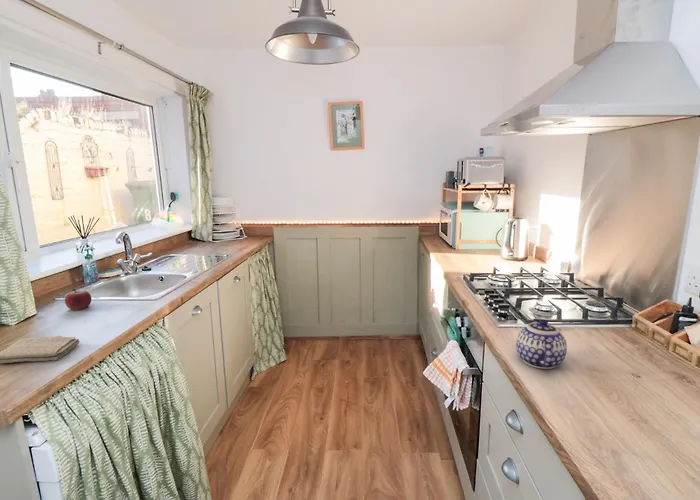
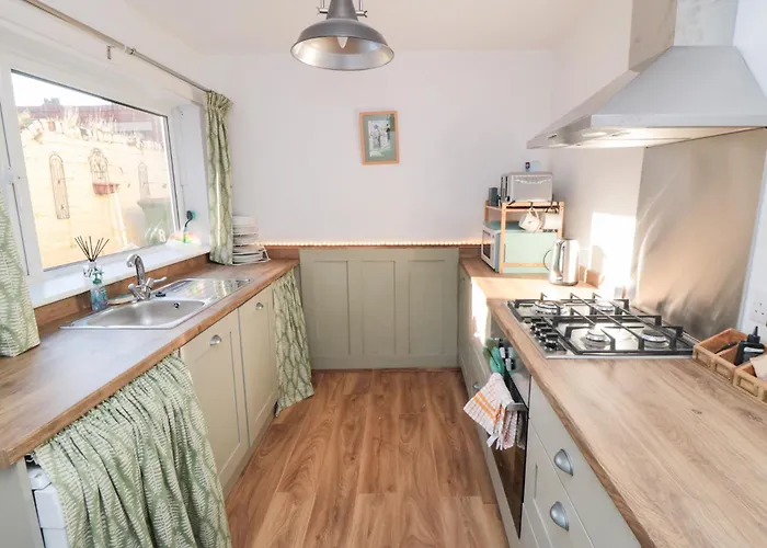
- washcloth (37, 348)
- teapot (541, 341)
- fruit (77, 298)
